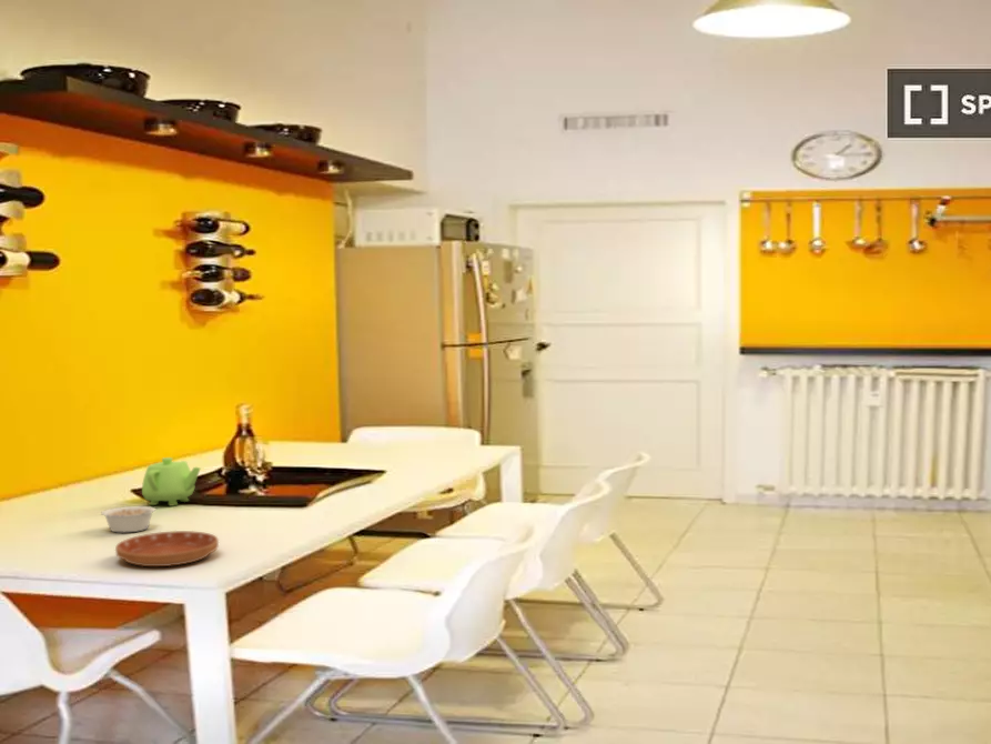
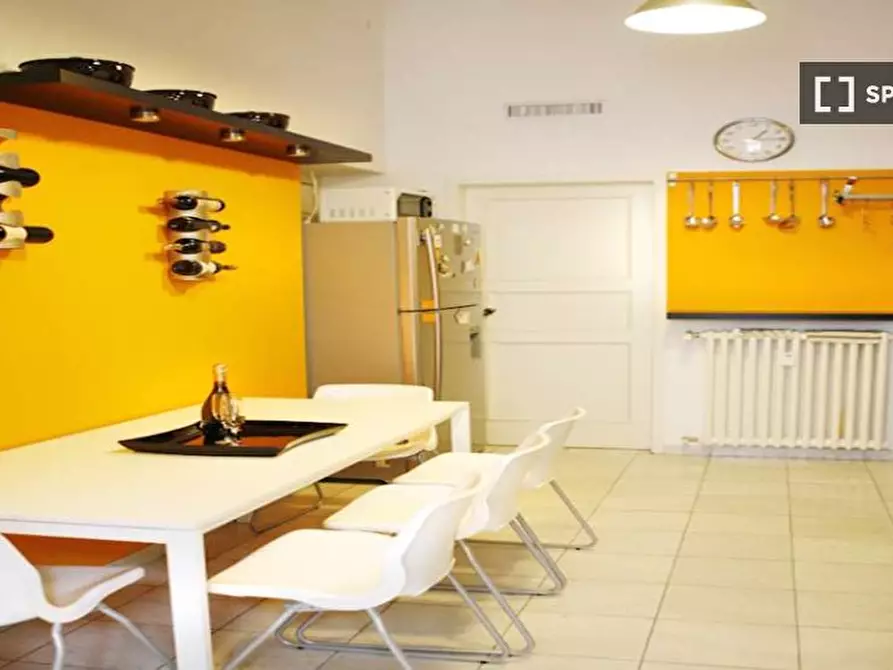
- legume (130, 517)
- saucer (168, 549)
- teapot (173, 480)
